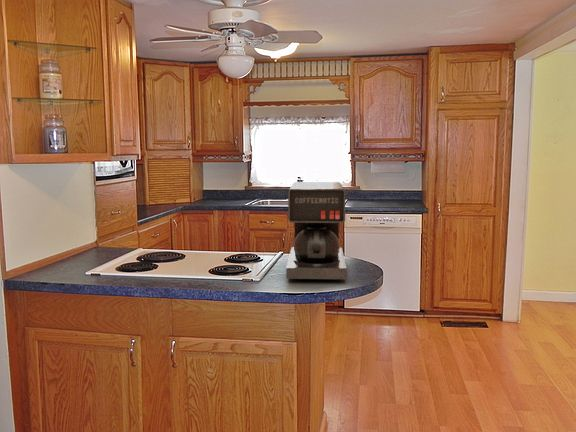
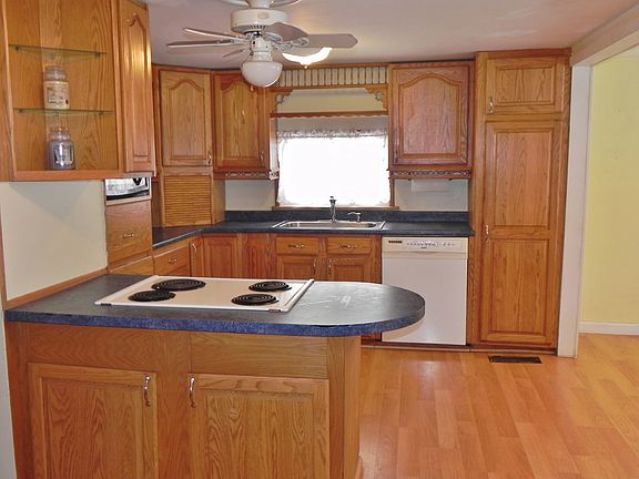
- coffee maker (316, 227)
